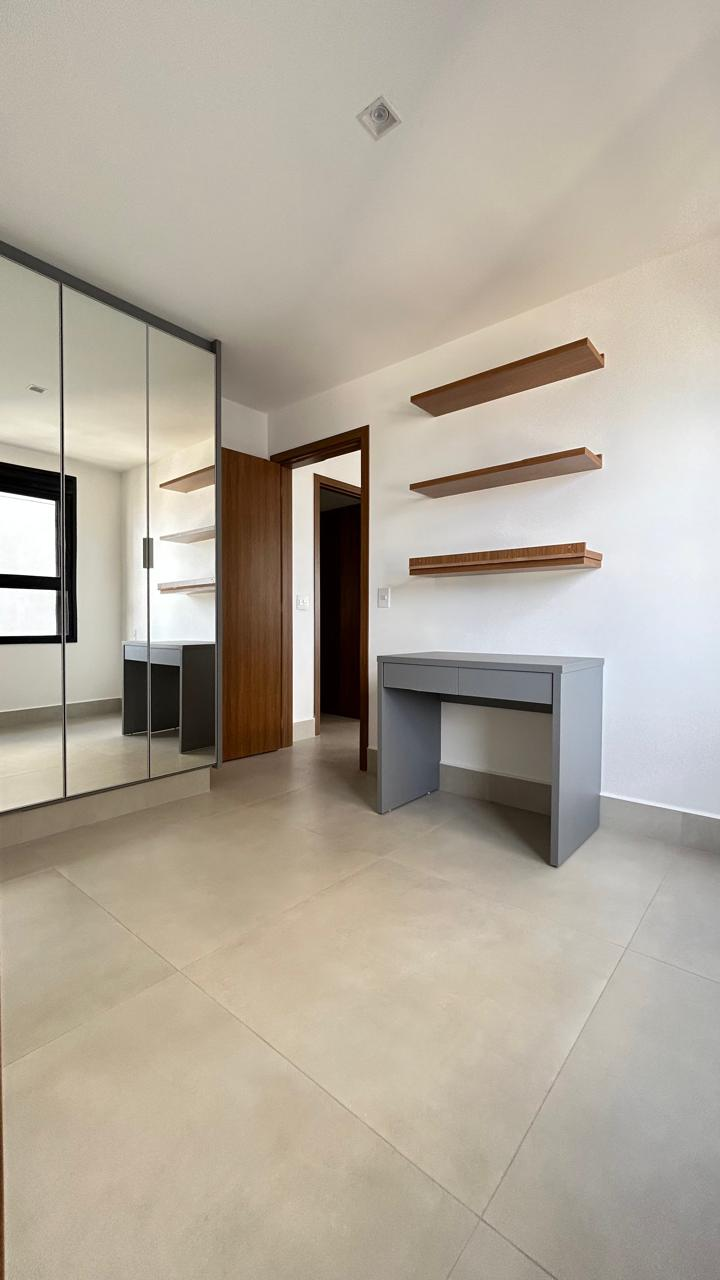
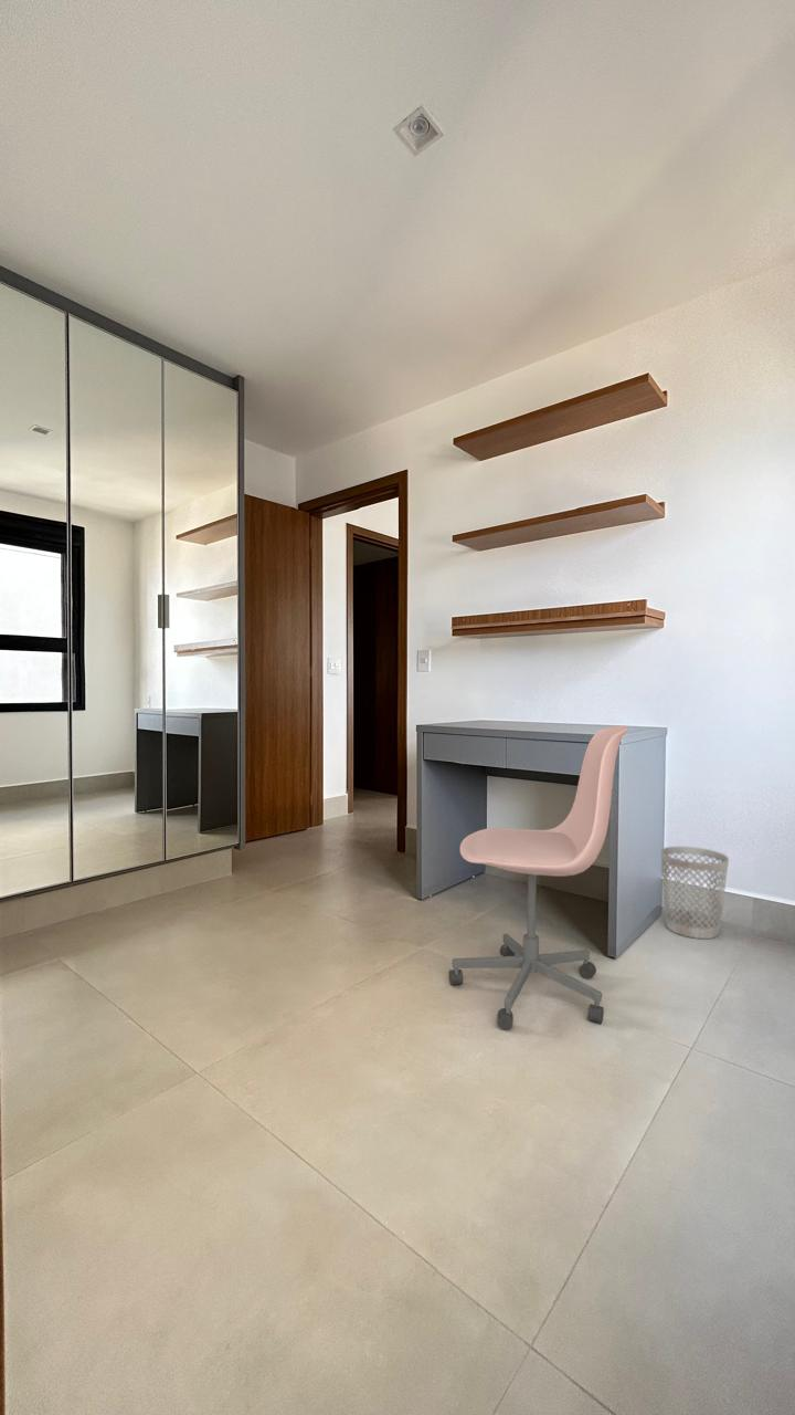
+ office chair (533, 858)
+ wastebasket (692, 891)
